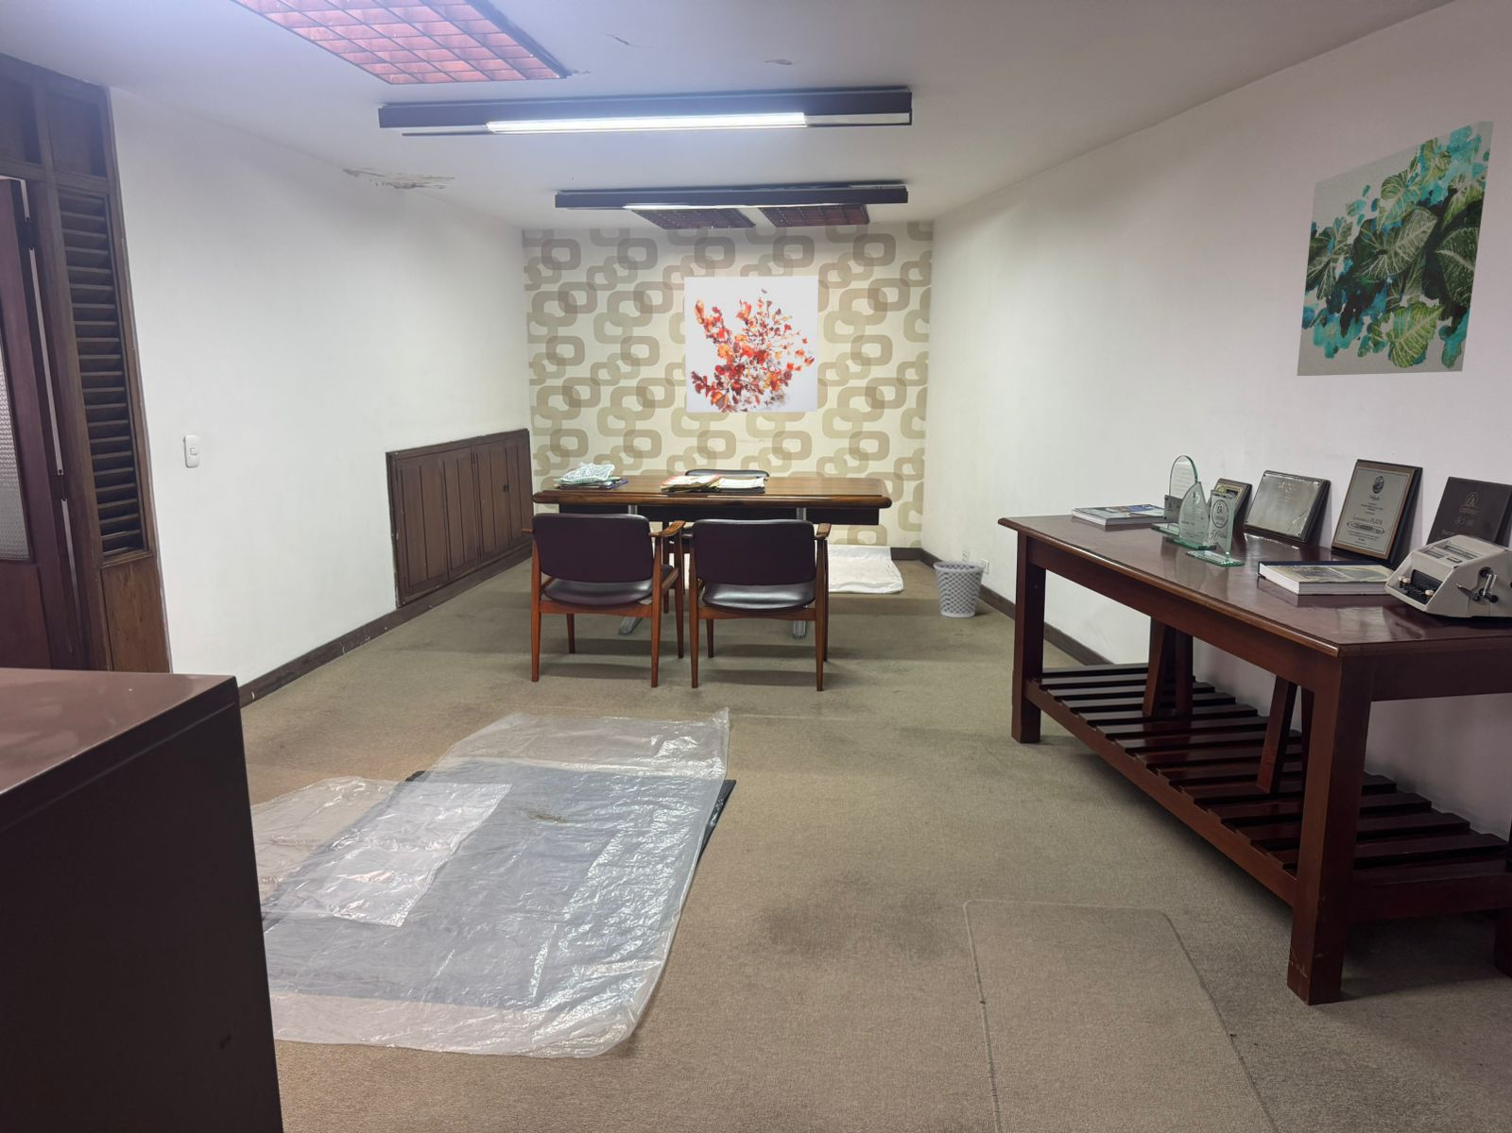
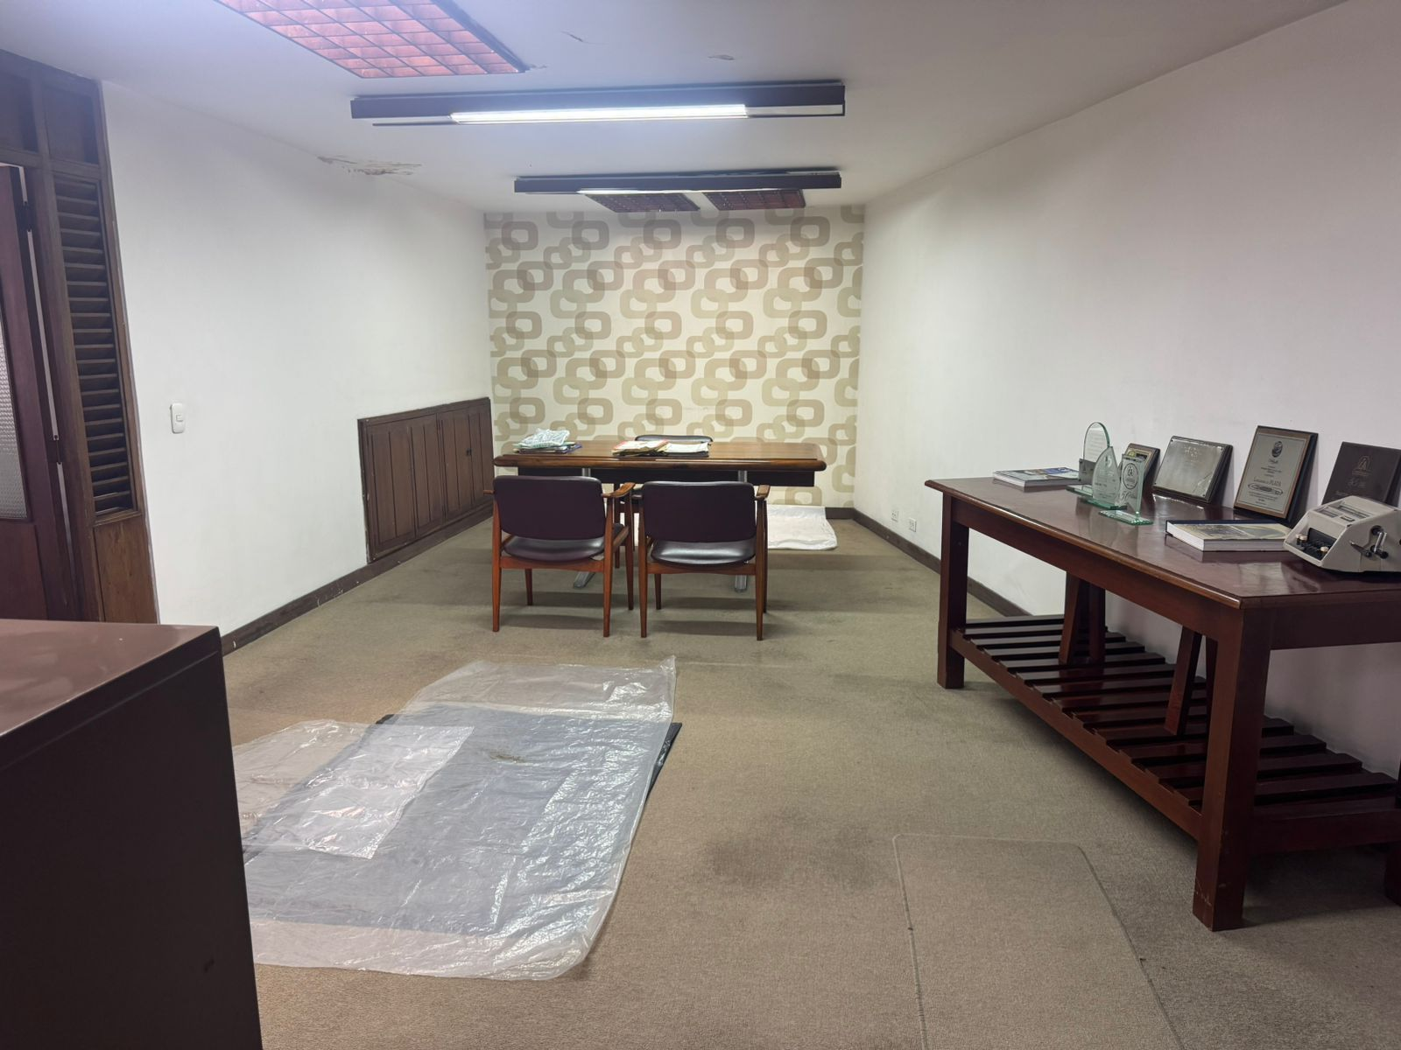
- wall art (1381, 267)
- wall art (751, 345)
- wastebasket (958, 589)
